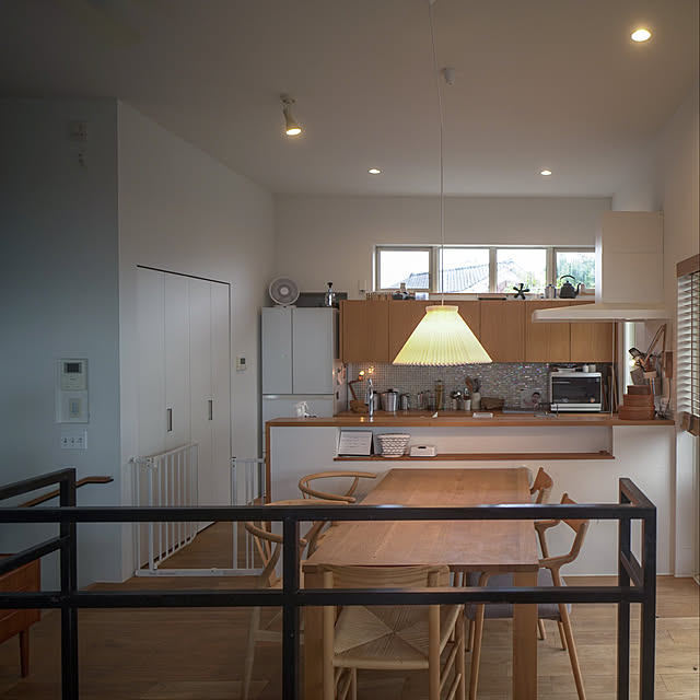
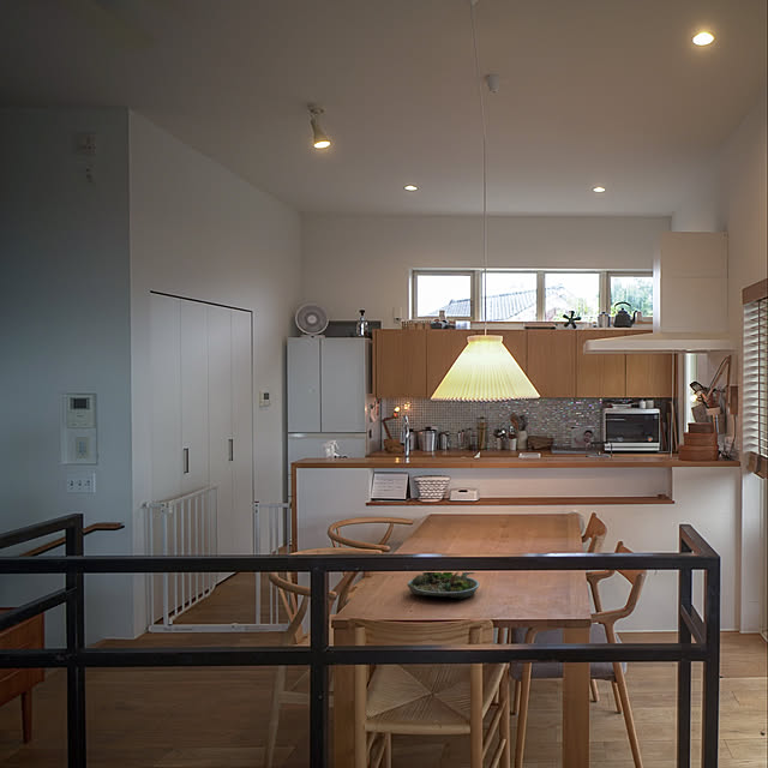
+ succulent planter (443, 577)
